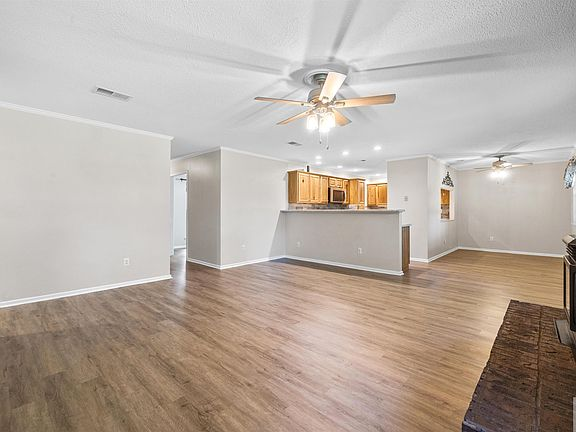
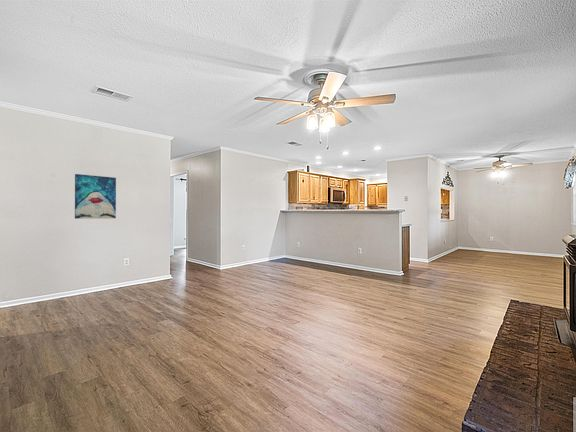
+ wall art (96, 197)
